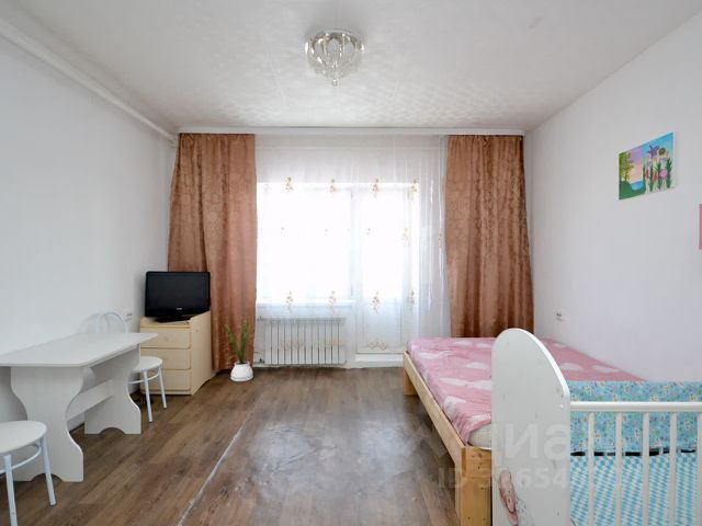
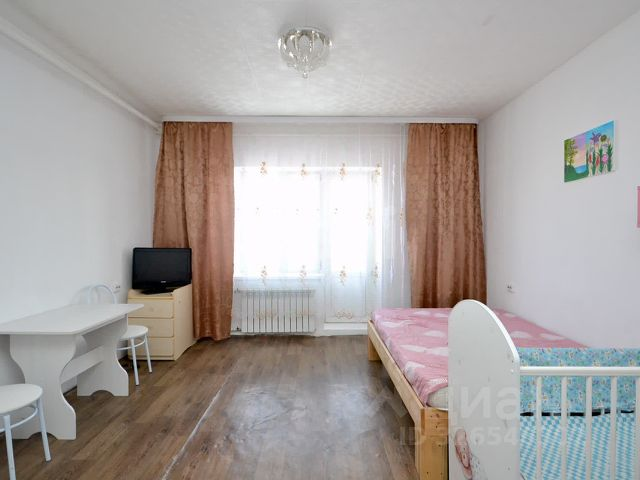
- house plant (238, 344)
